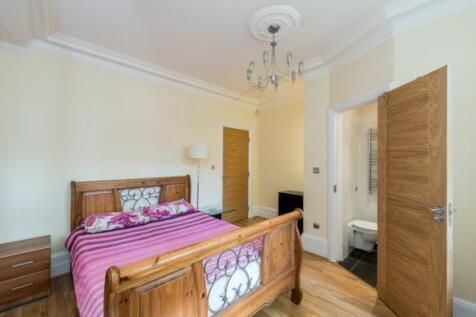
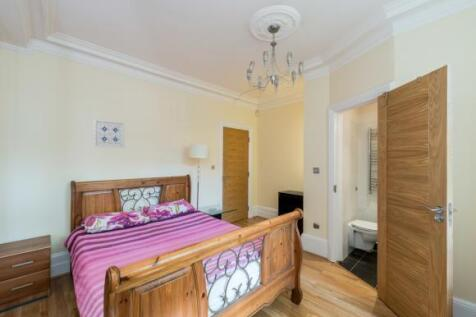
+ wall art (109, 134)
